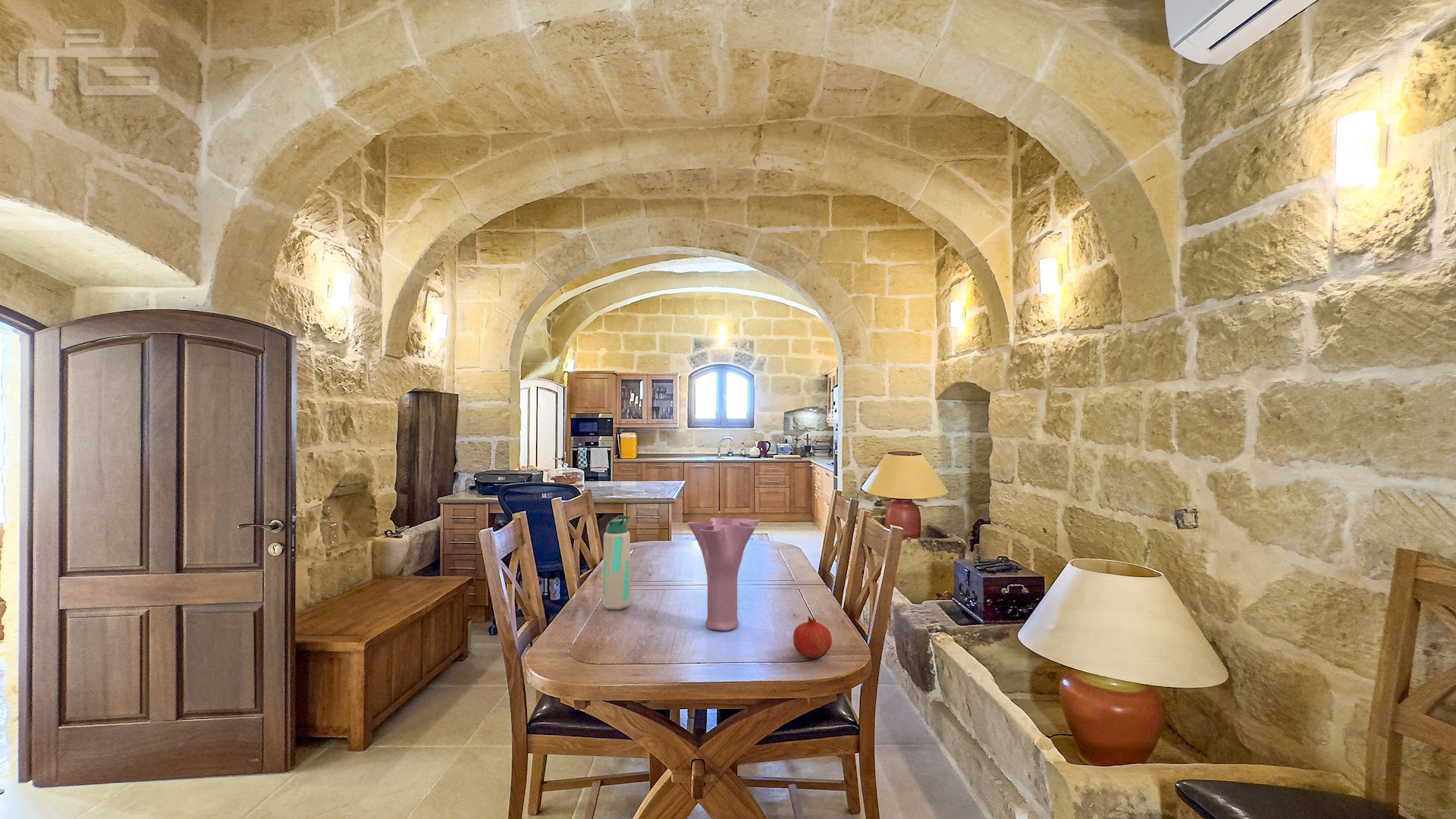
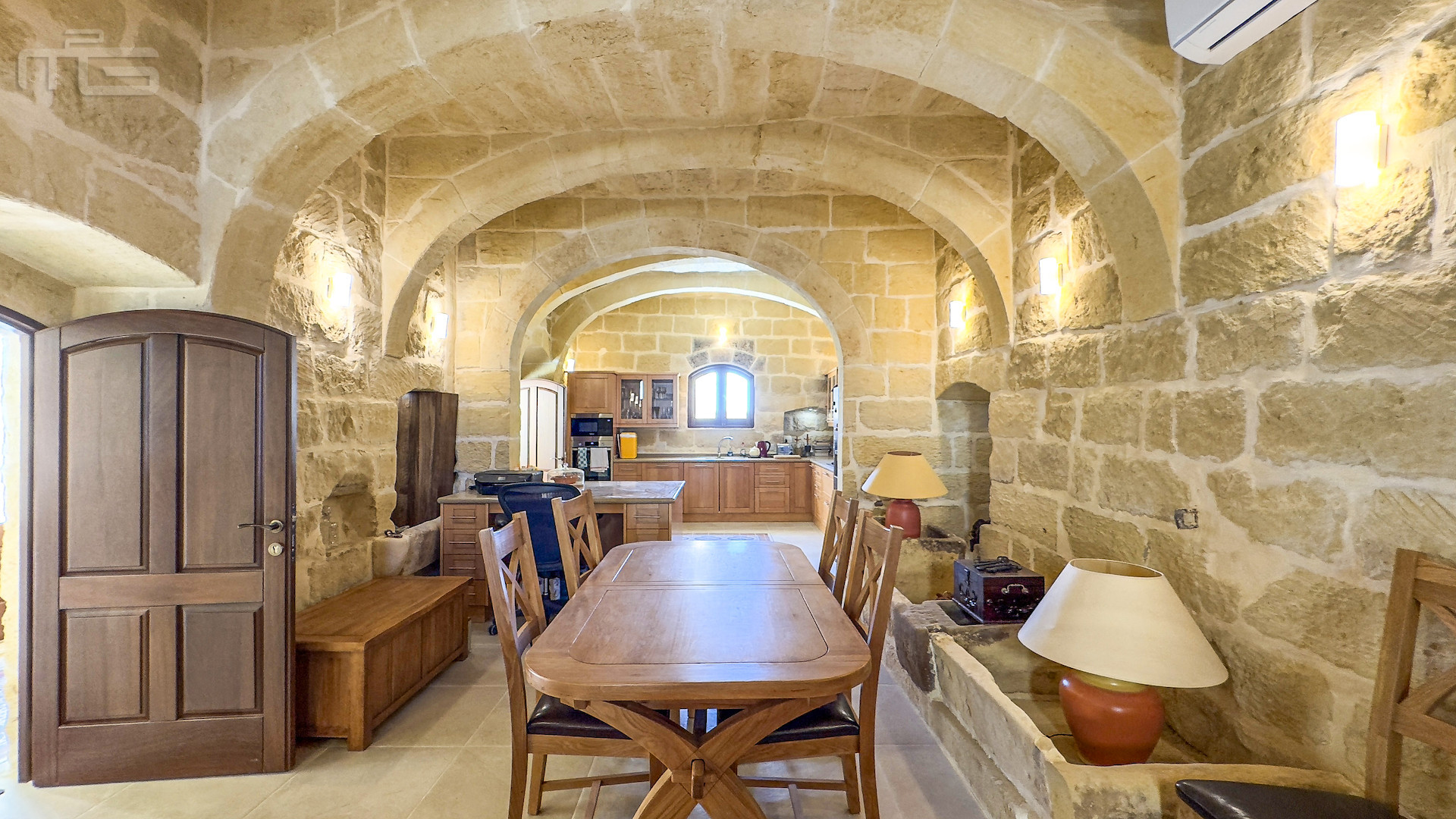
- vase (723, 573)
- water bottle (617, 561)
- fruit (811, 635)
